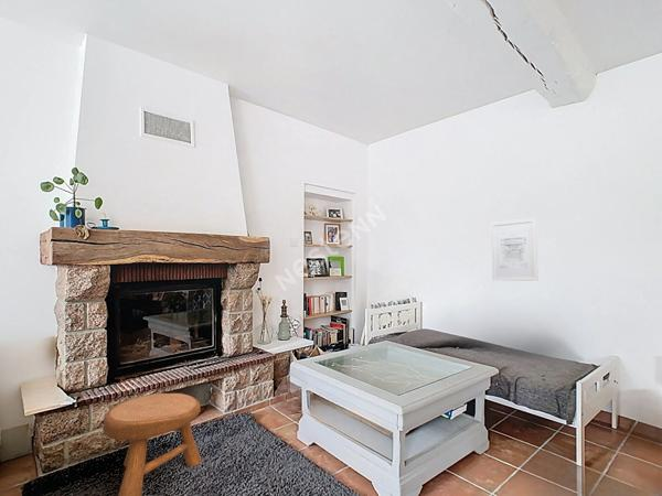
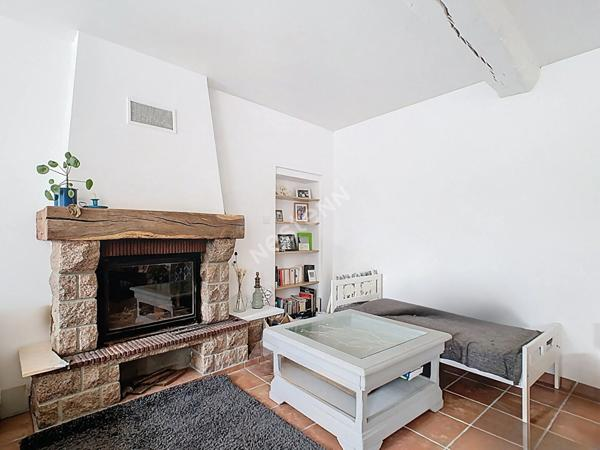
- wall art (513, 250)
- stool (147, 442)
